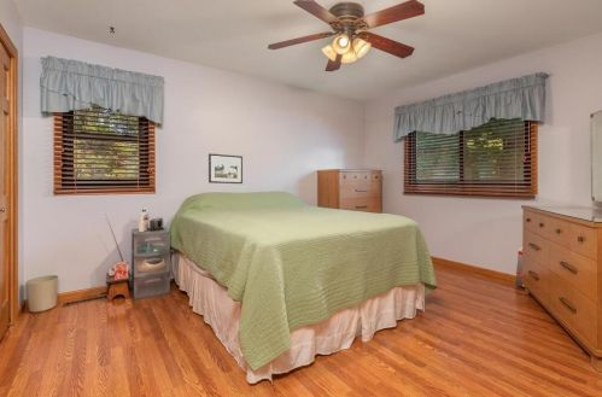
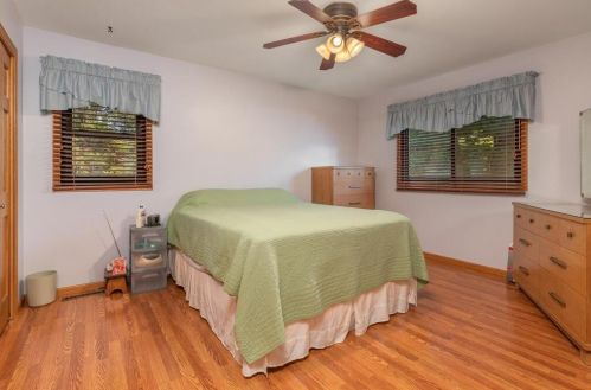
- picture frame (226, 169)
